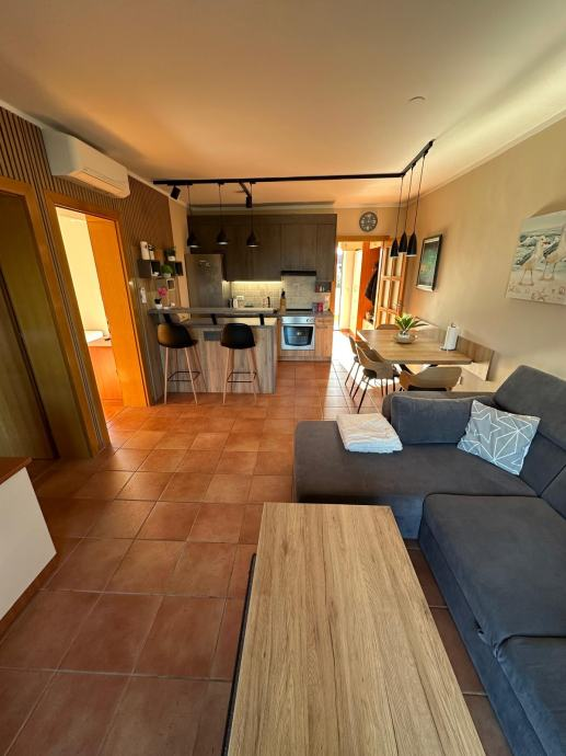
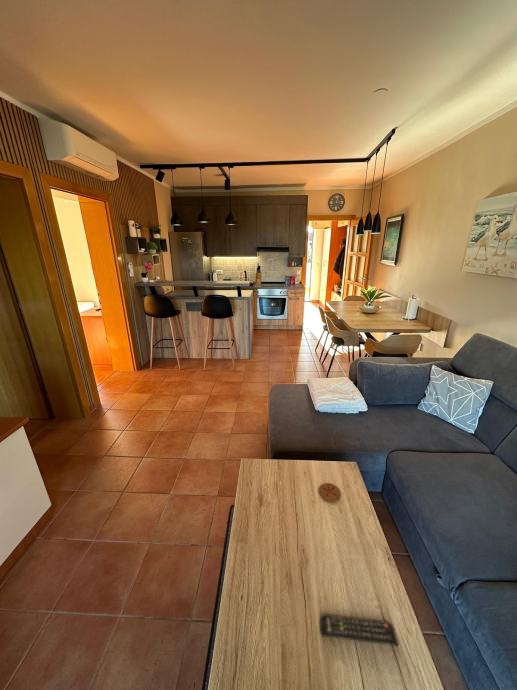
+ remote control (357, 630)
+ coaster (329, 492)
